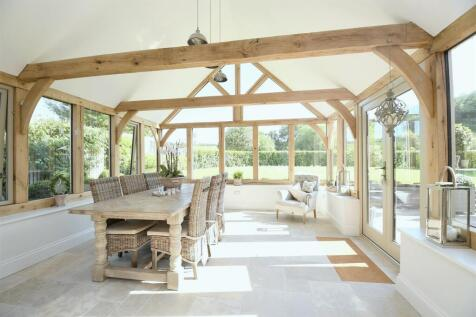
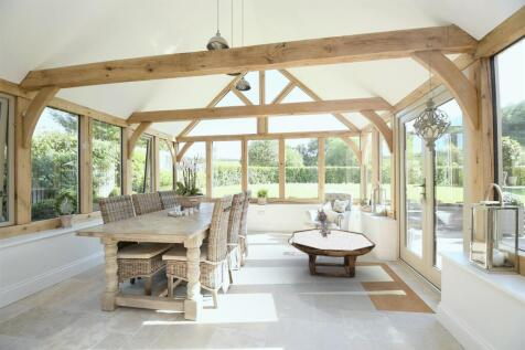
+ coffee table (330, 253)
+ bouquet (320, 220)
